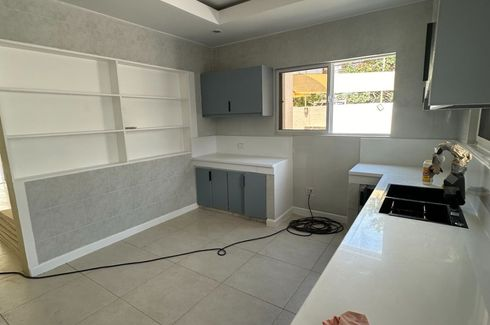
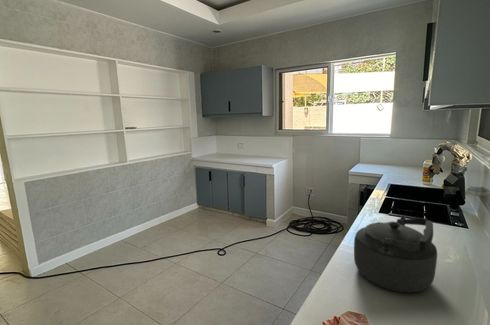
+ kettle (394, 247)
